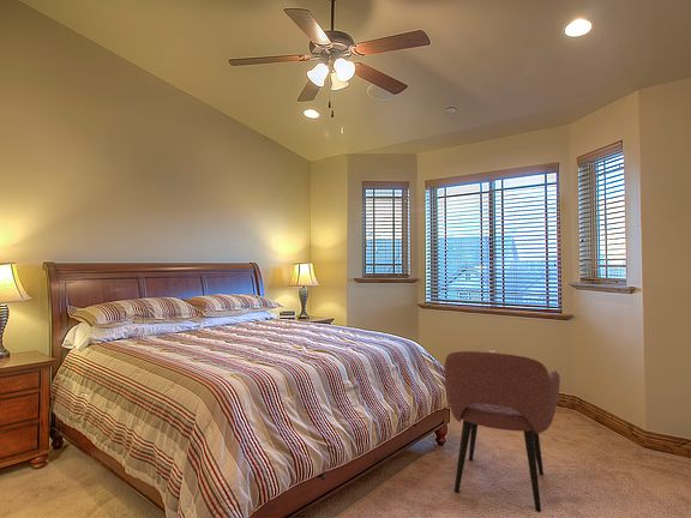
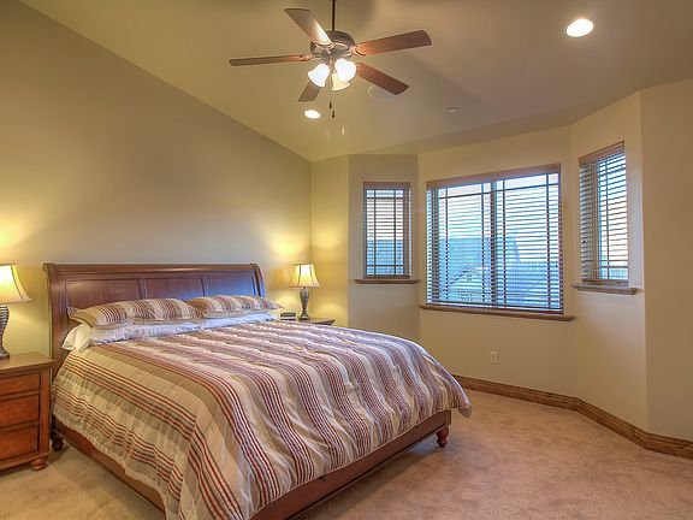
- armchair (499, 414)
